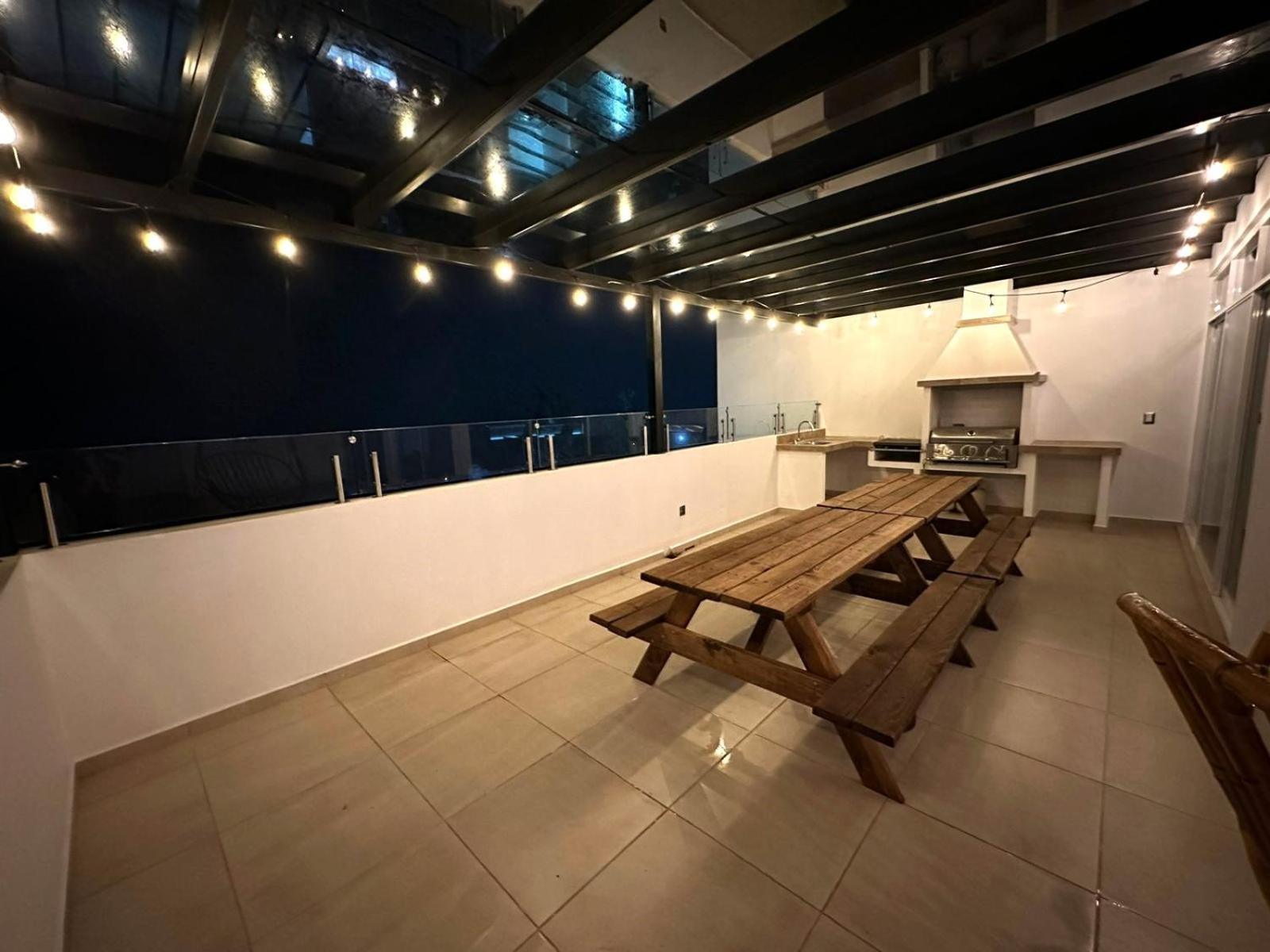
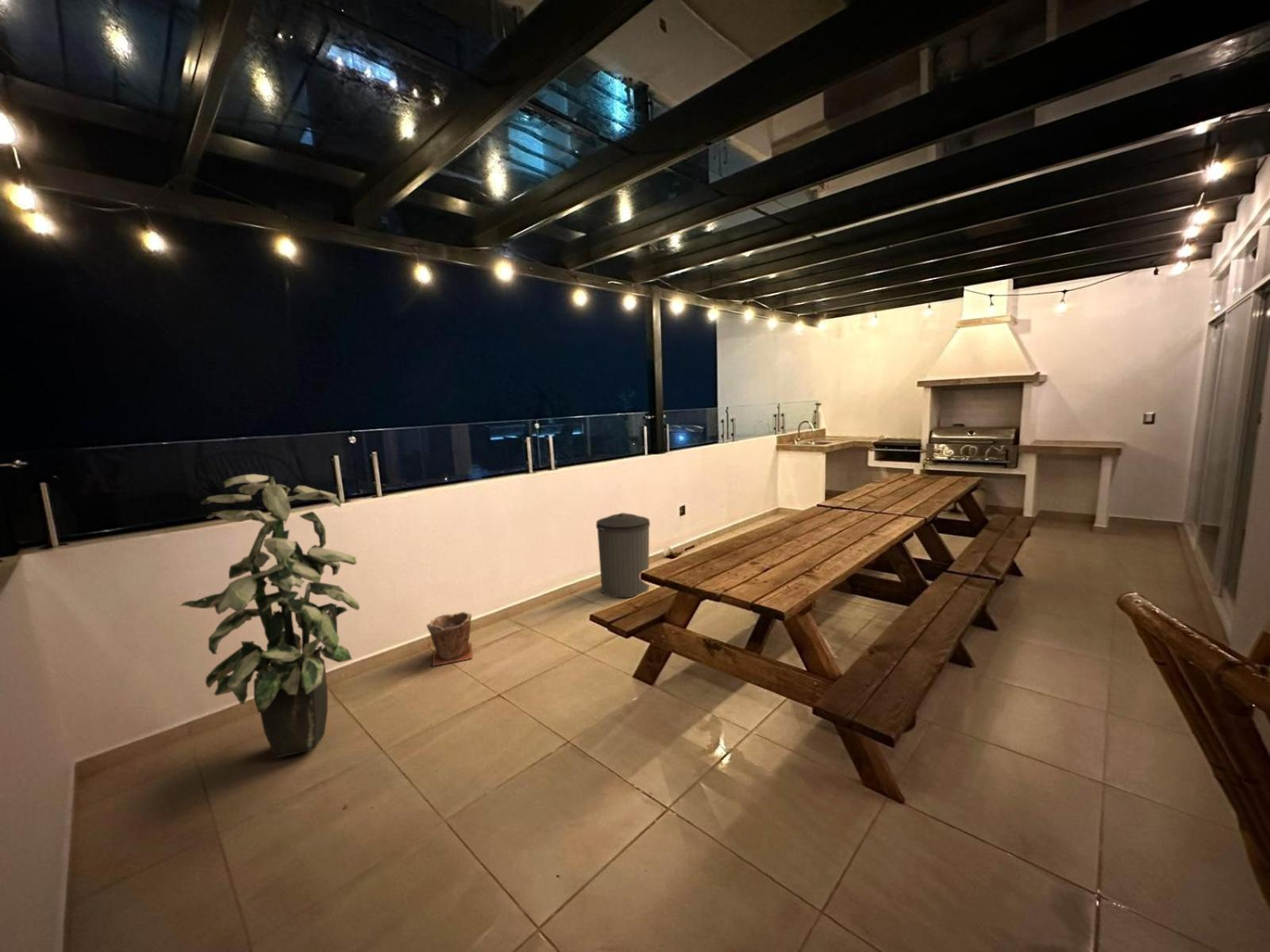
+ plant pot (451, 635)
+ indoor plant (278, 612)
+ trash can (624, 551)
